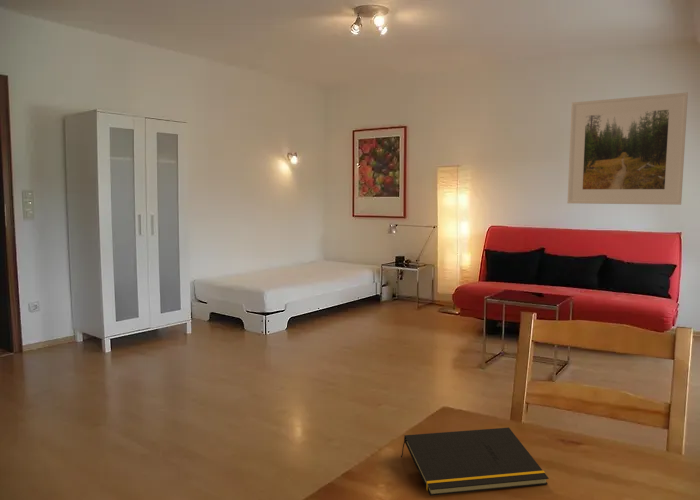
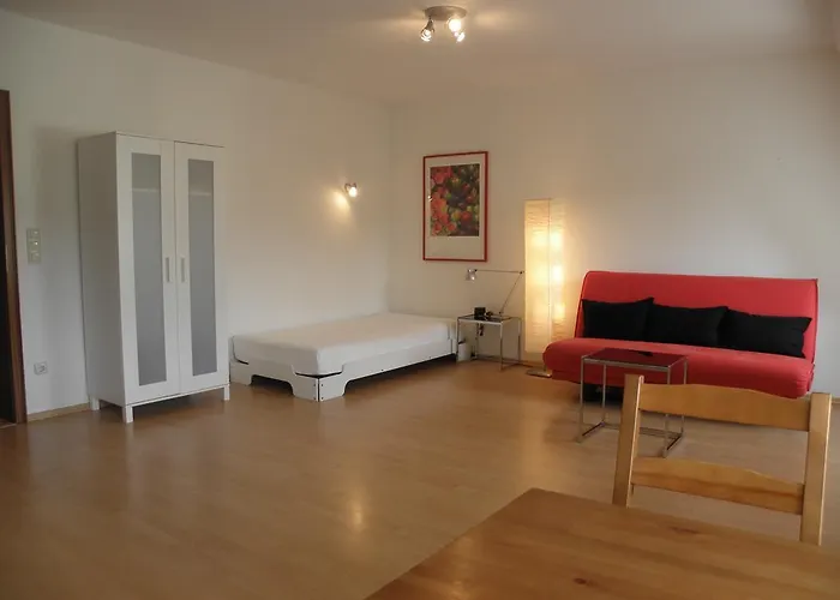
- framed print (624, 151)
- notepad (472, 458)
